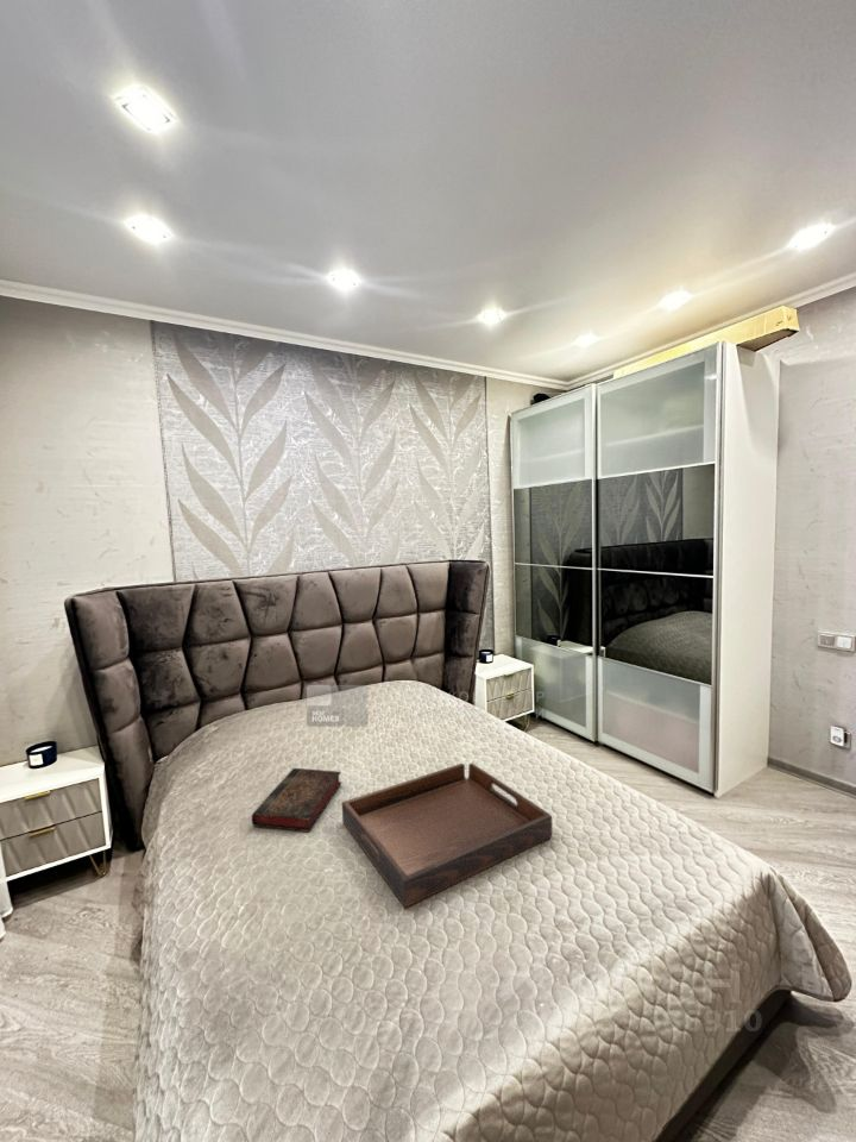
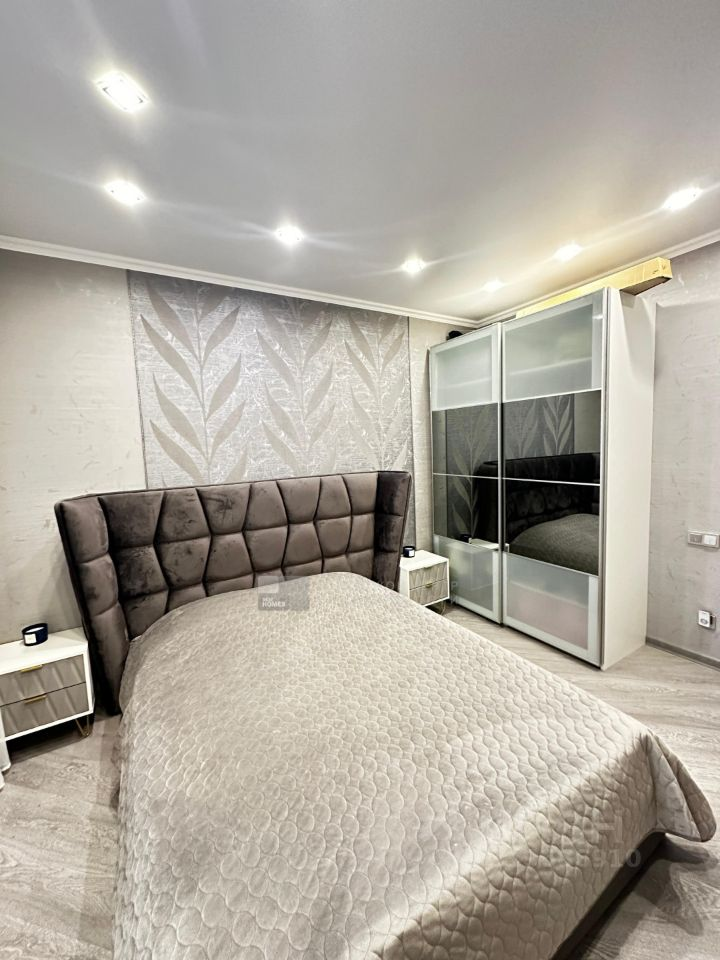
- book (300, 796)
- serving tray (443, 818)
